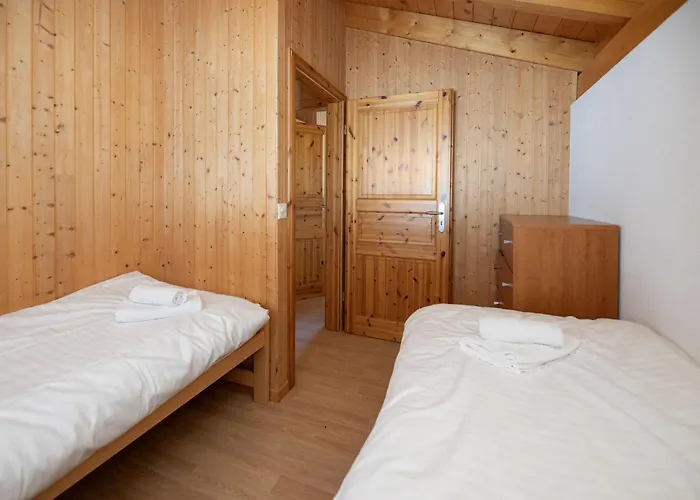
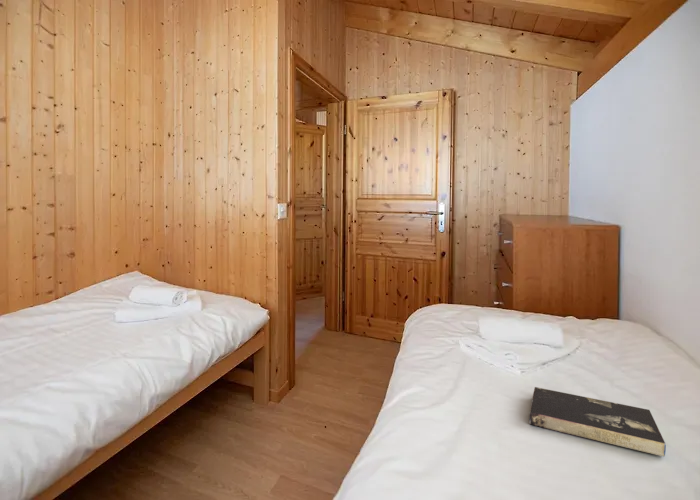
+ book (589, 417)
